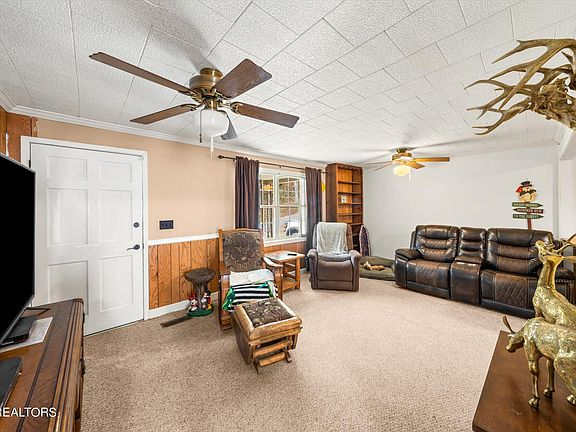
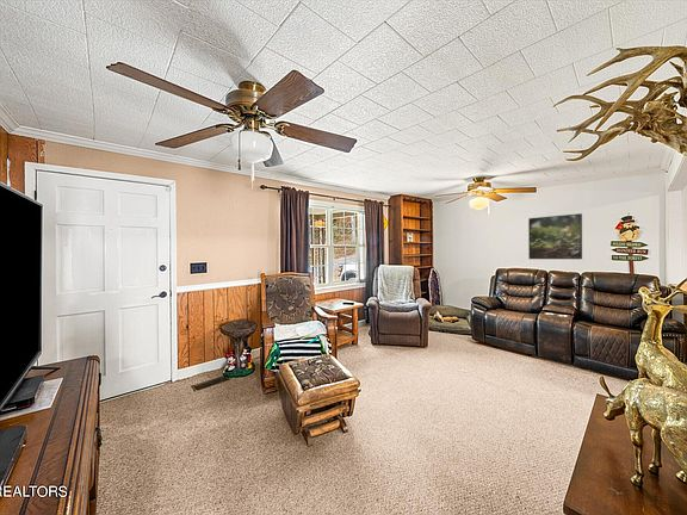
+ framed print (553, 237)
